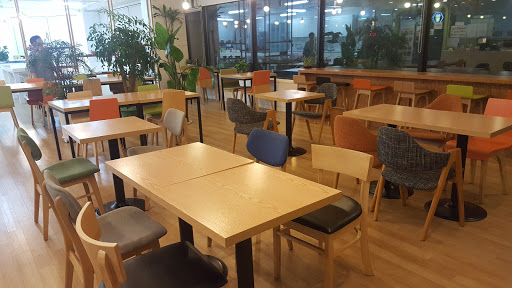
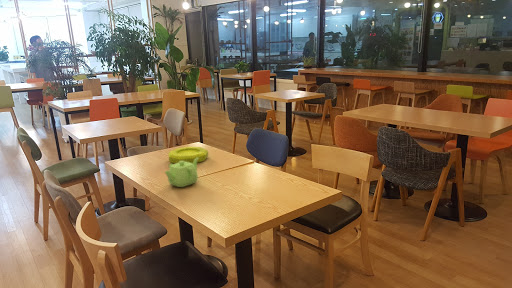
+ teapot (182, 172)
+ bowl (188, 155)
